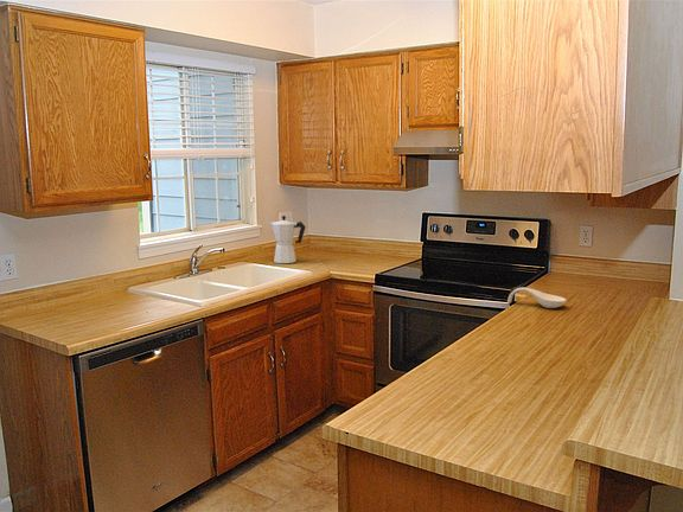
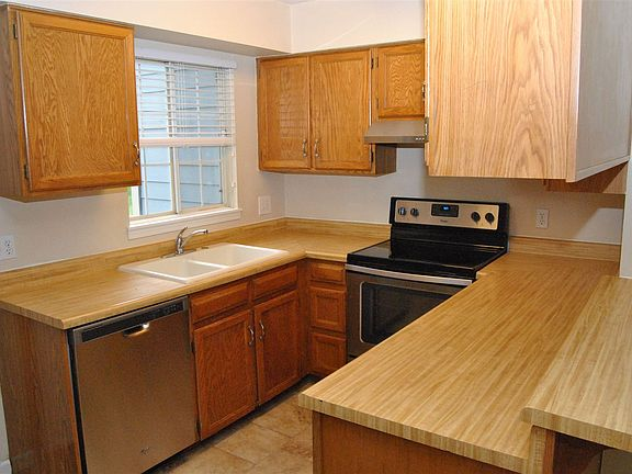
- moka pot (286, 238)
- spoon rest (536, 296)
